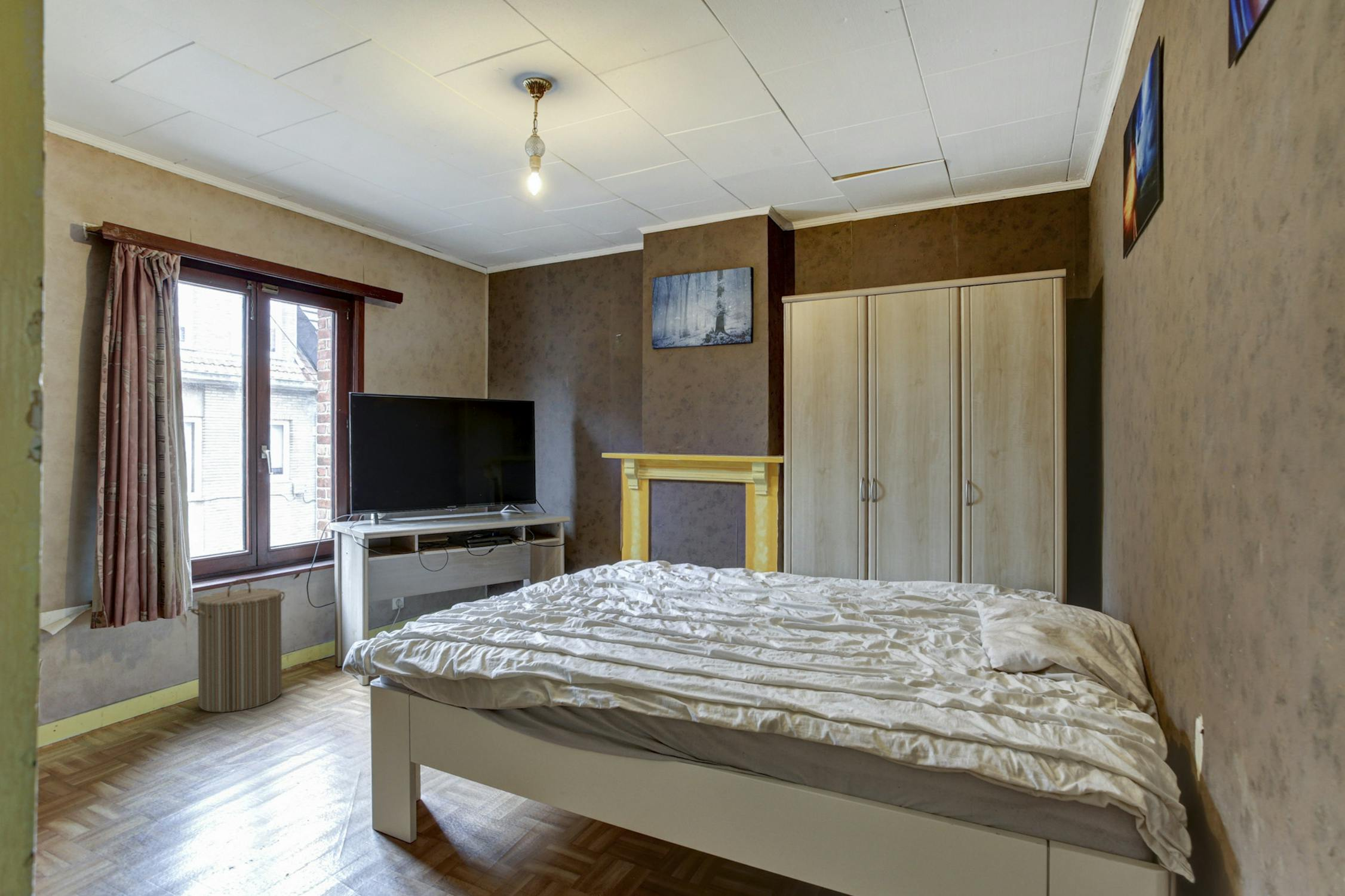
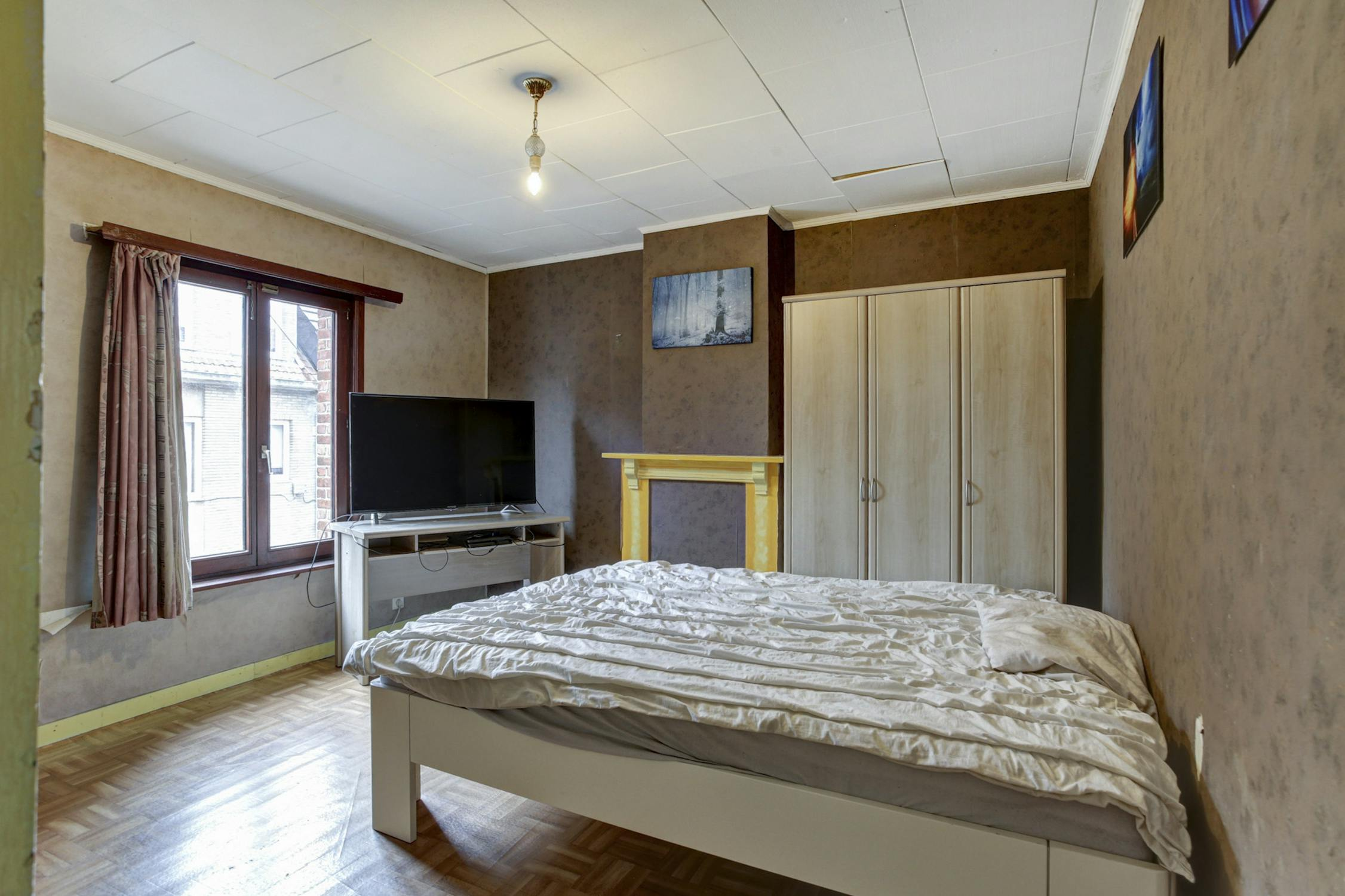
- laundry hamper (241, 639)
